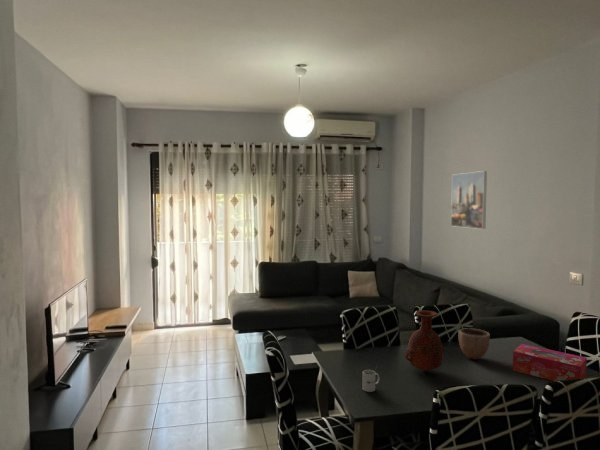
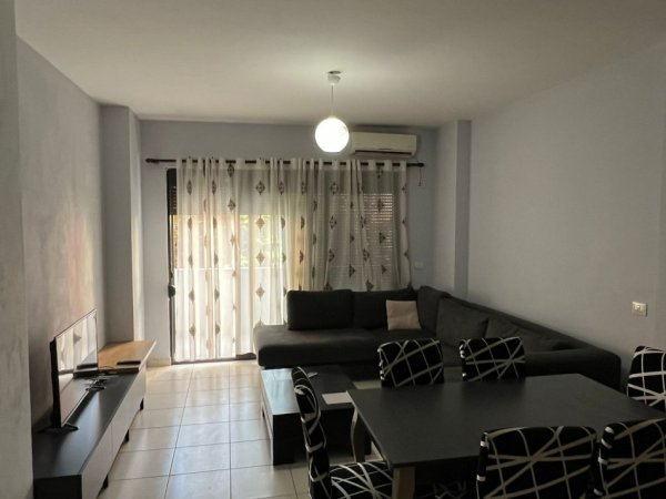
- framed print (467, 200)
- decorative bowl (473, 344)
- vase (425, 341)
- mug (371, 375)
- tissue box (548, 364)
